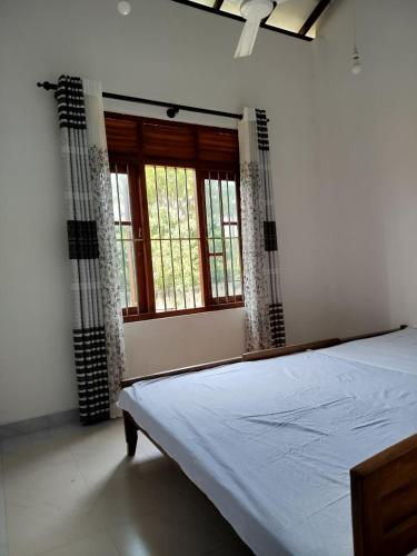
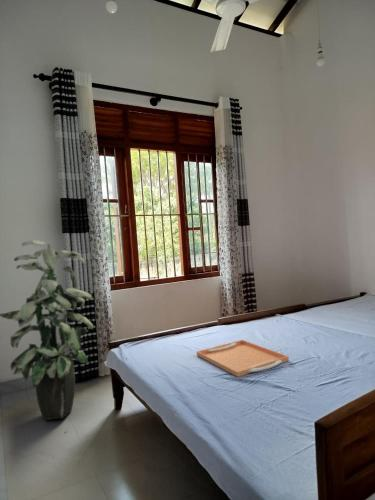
+ serving tray (240, 355)
+ indoor plant (48, 326)
